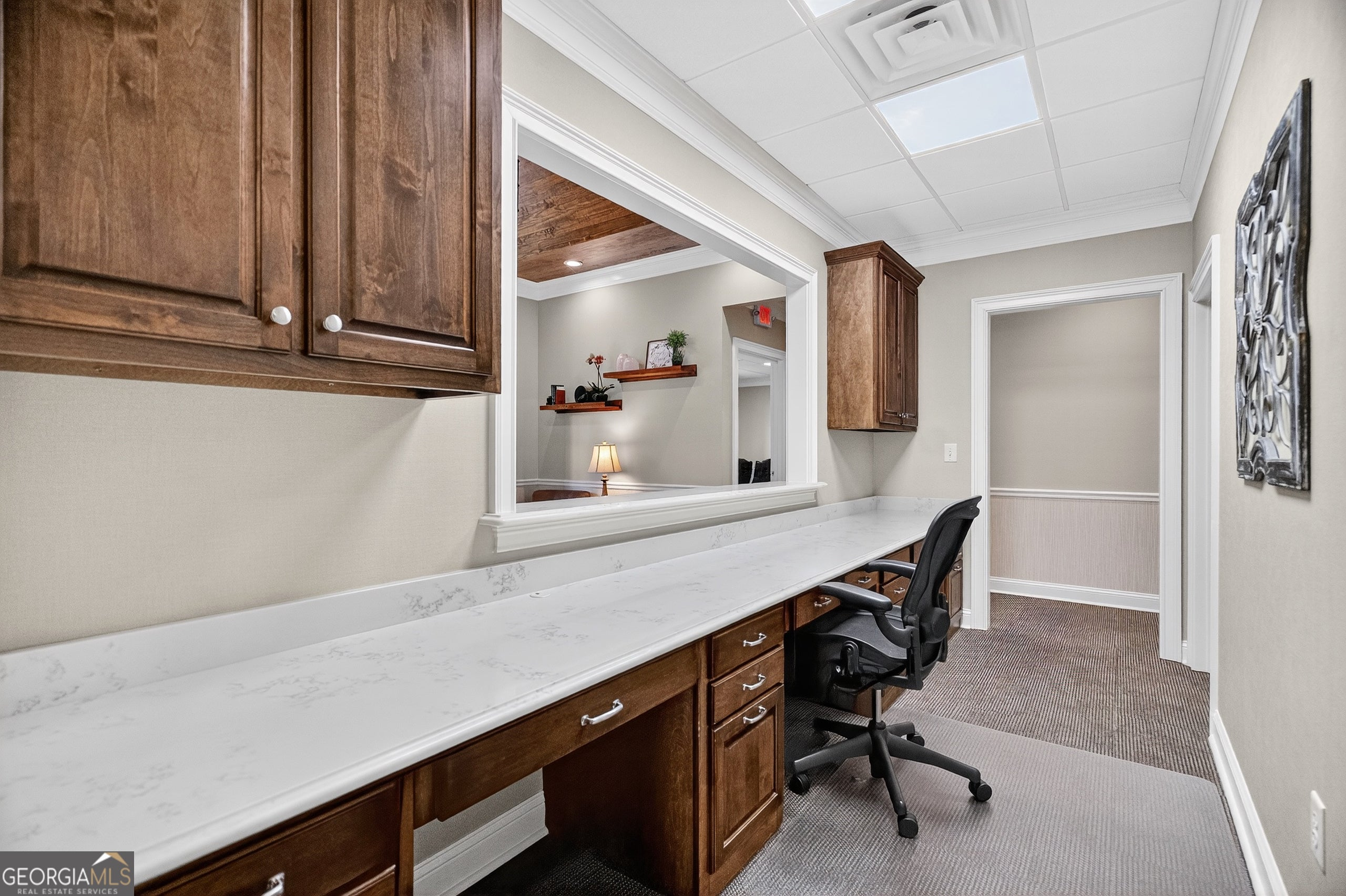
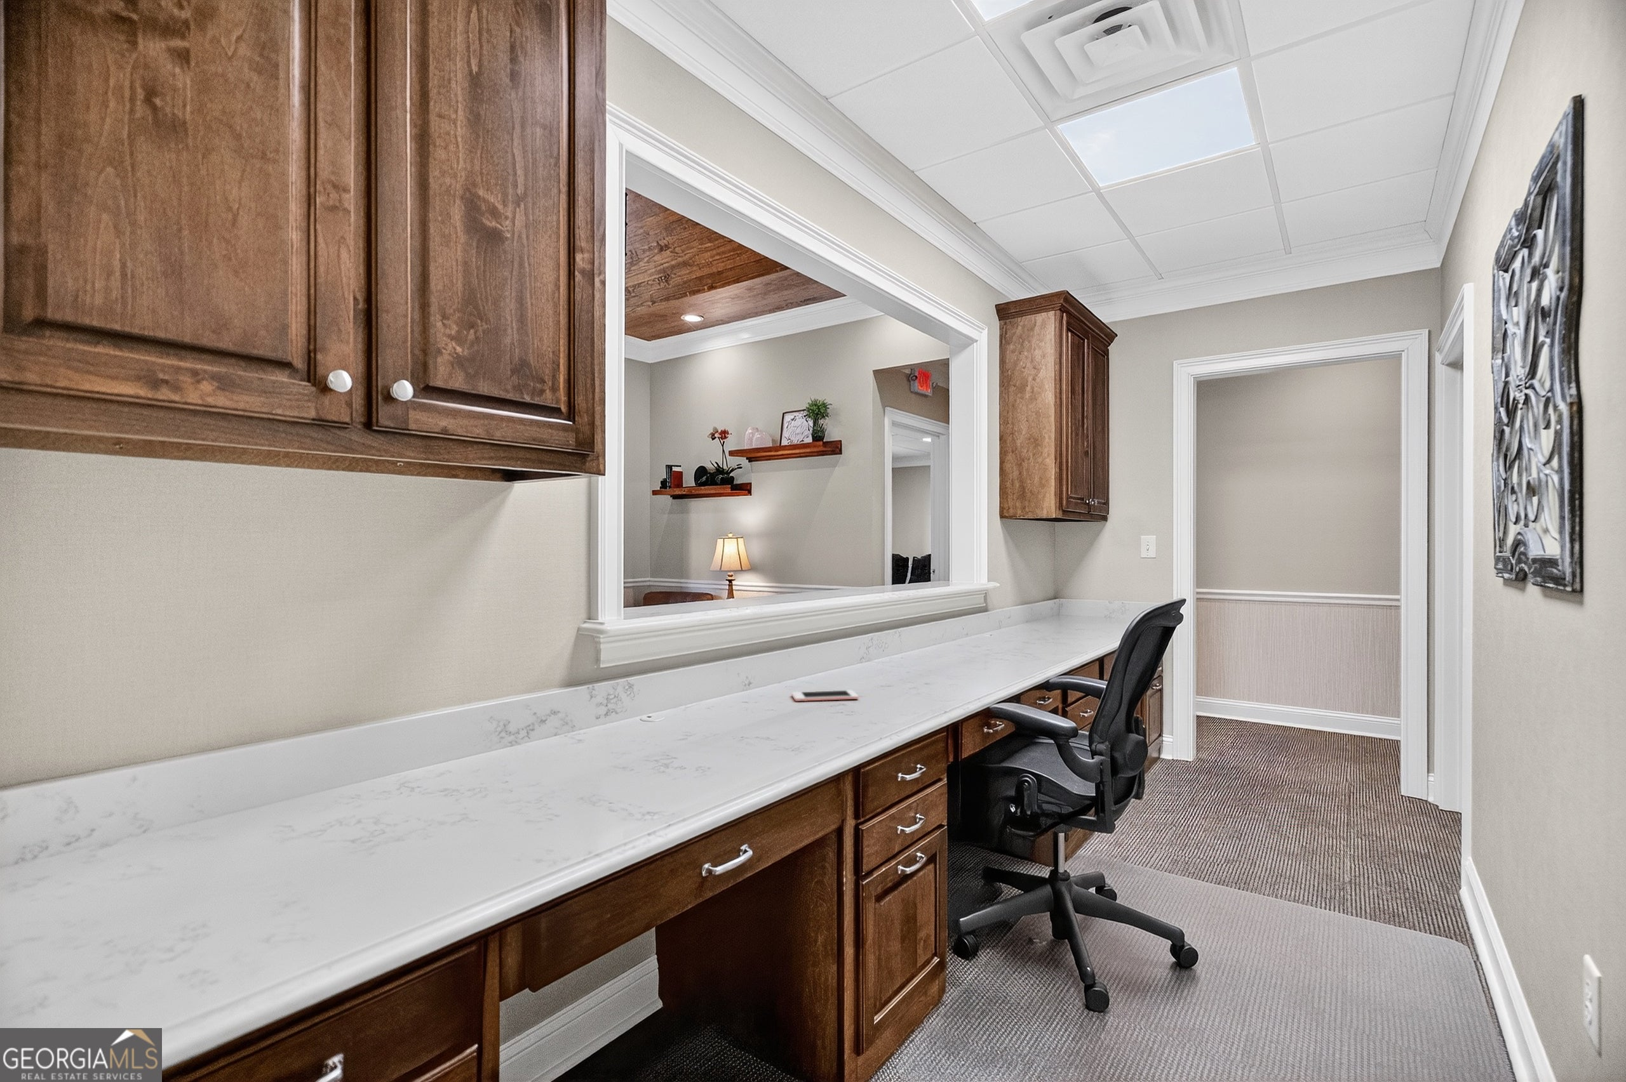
+ cell phone (824, 696)
